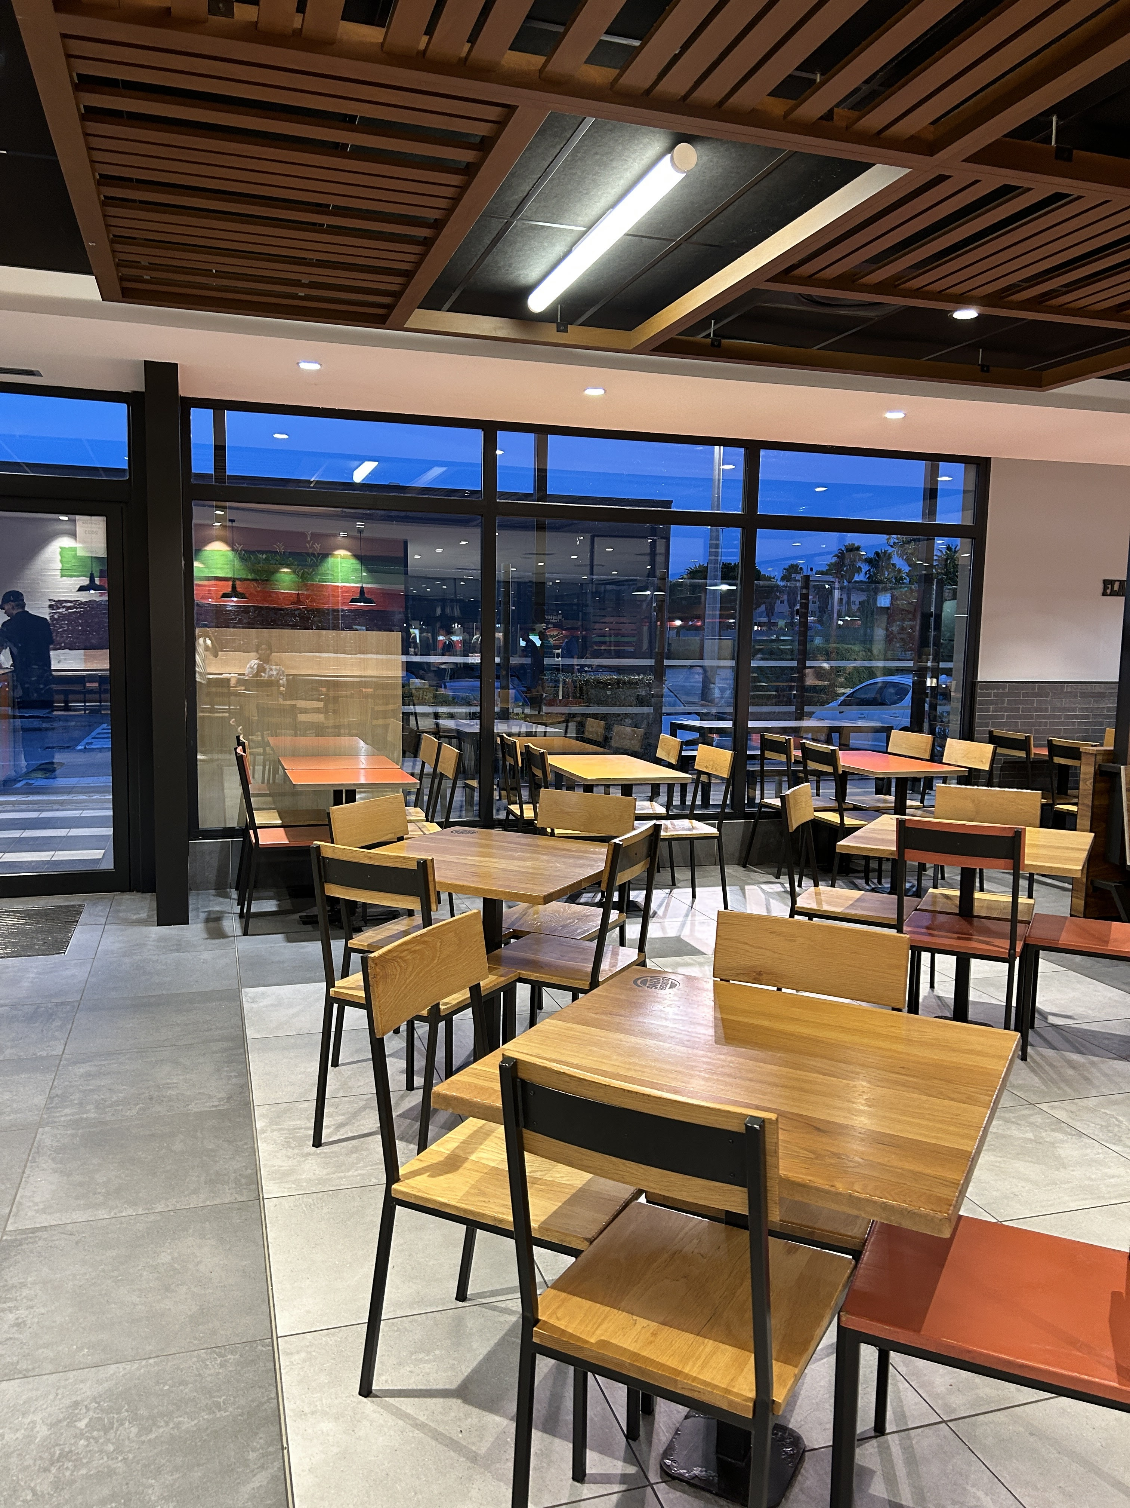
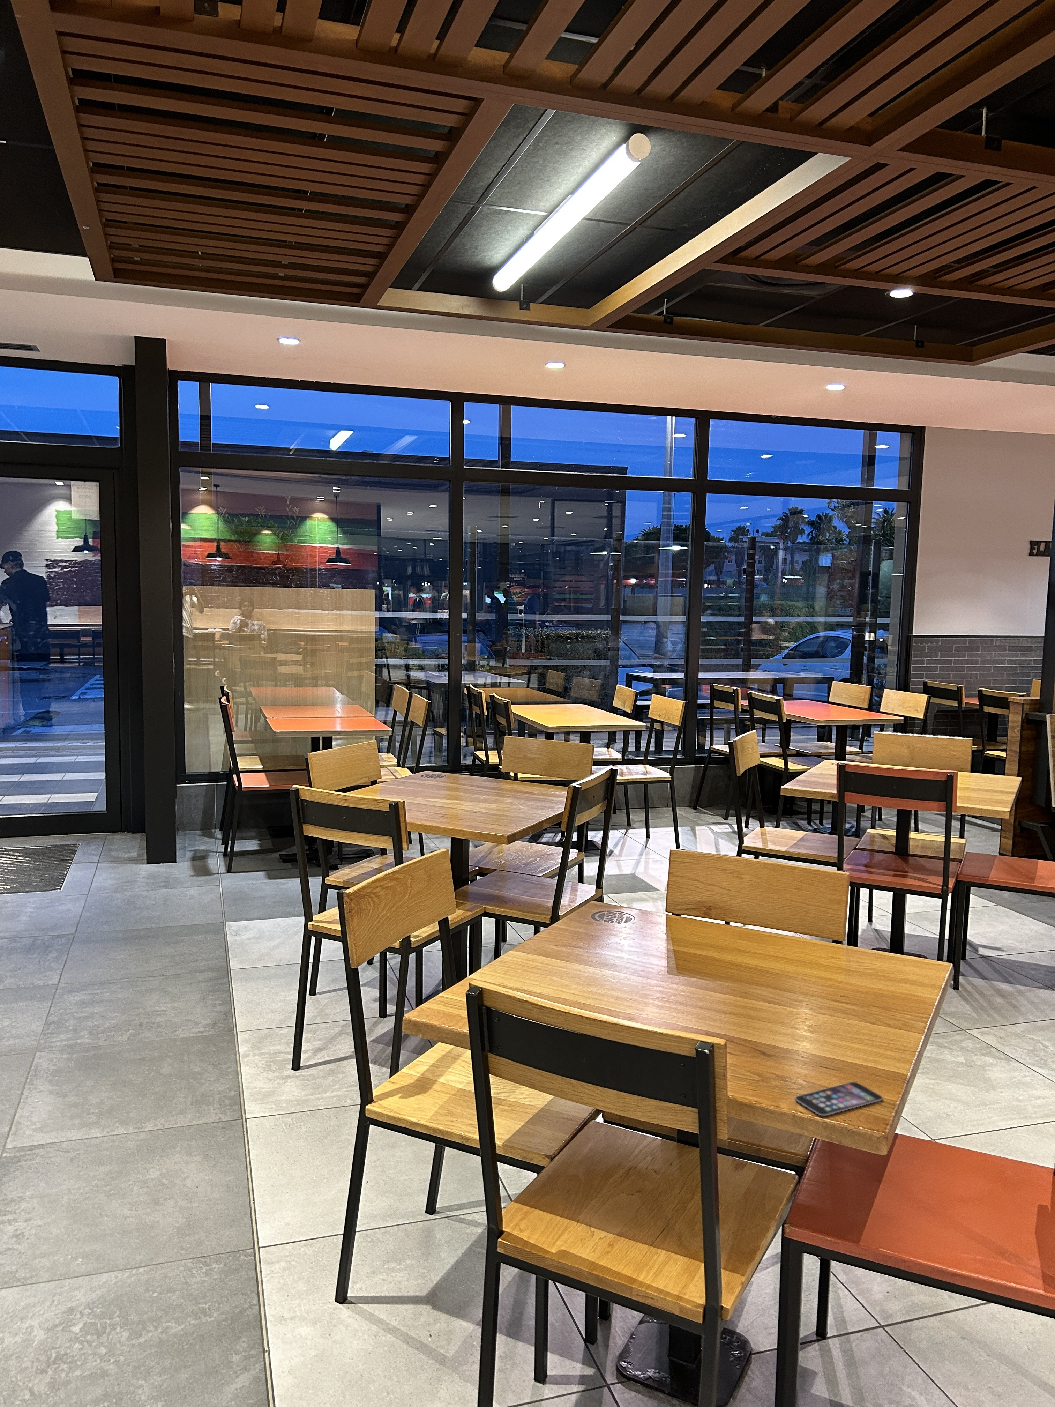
+ smartphone (839, 1098)
